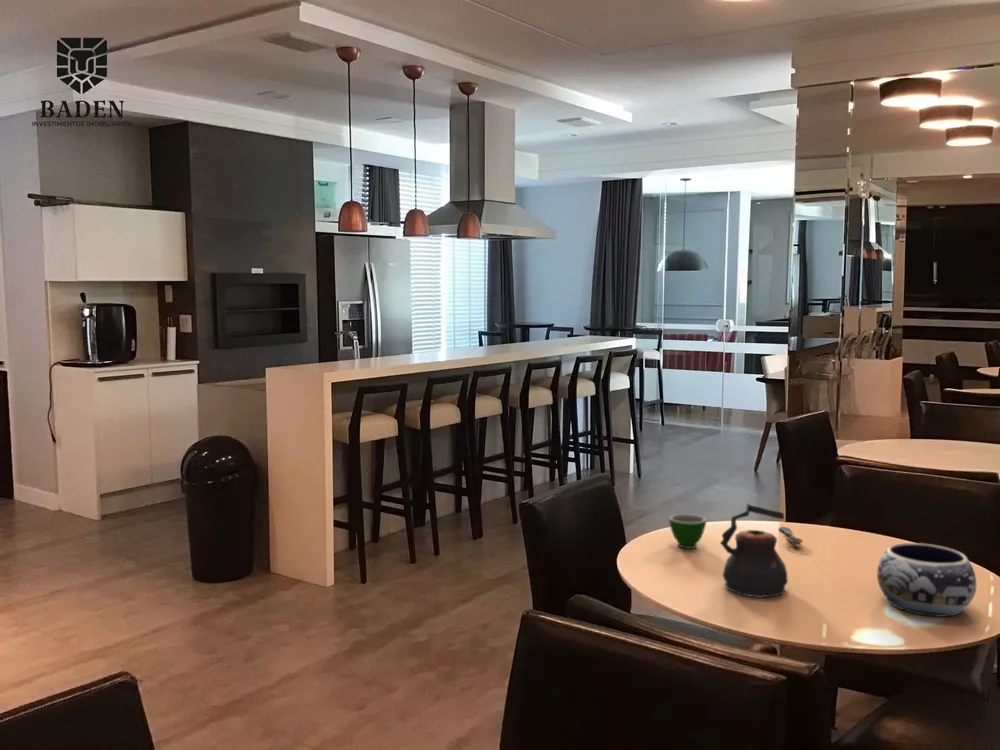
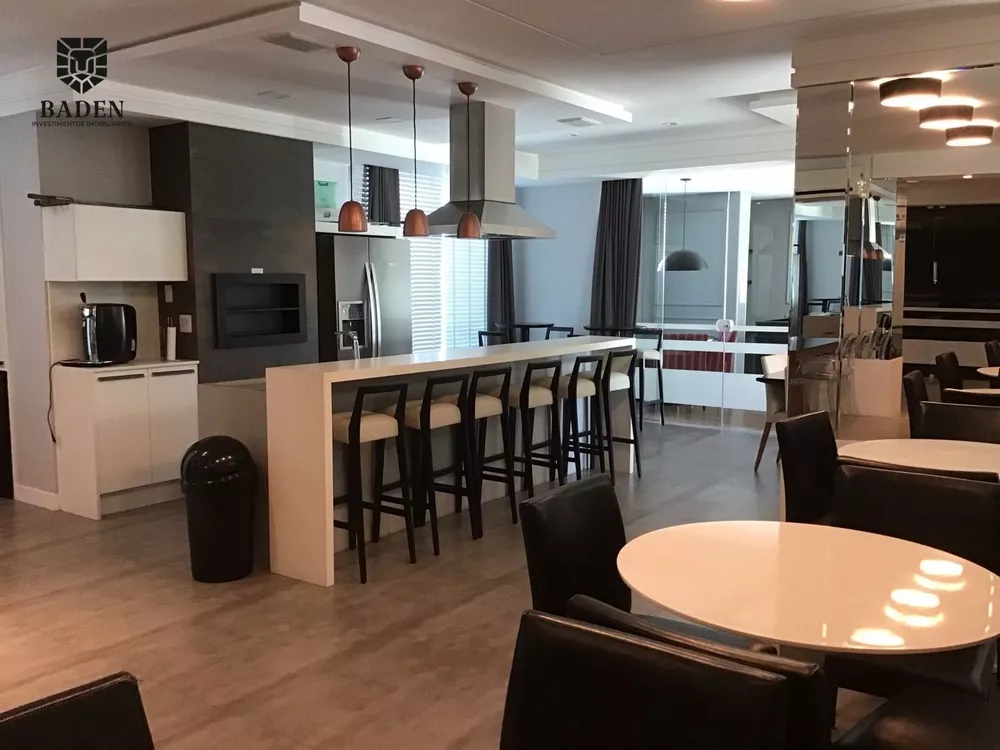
- teacup (688, 531)
- decorative bowl (925, 578)
- spoon (789, 534)
- teapot (753, 546)
